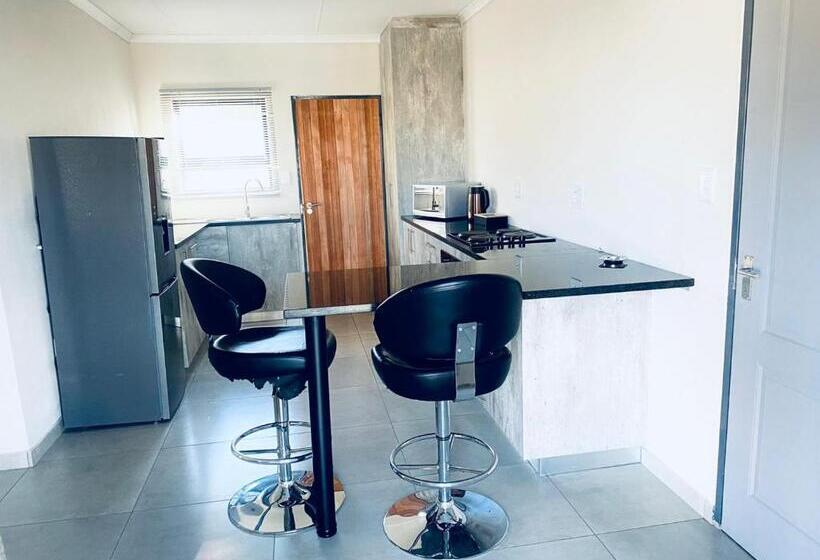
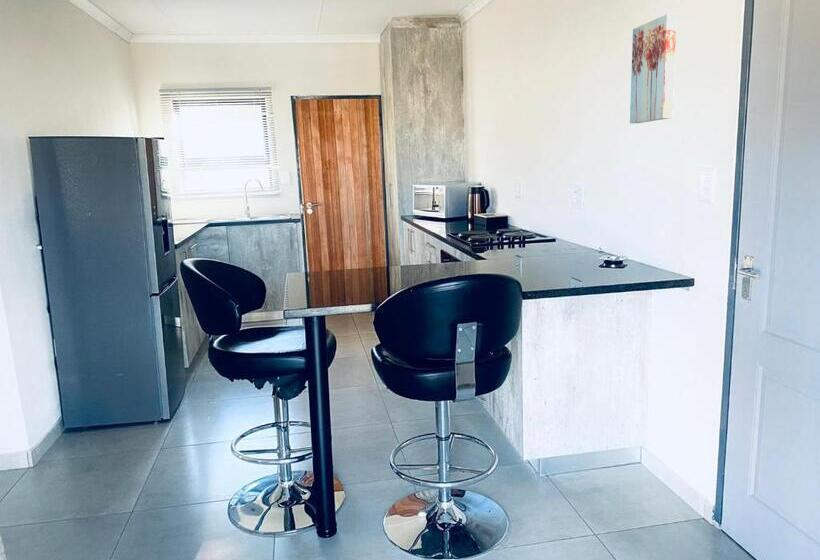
+ wall art (651, 71)
